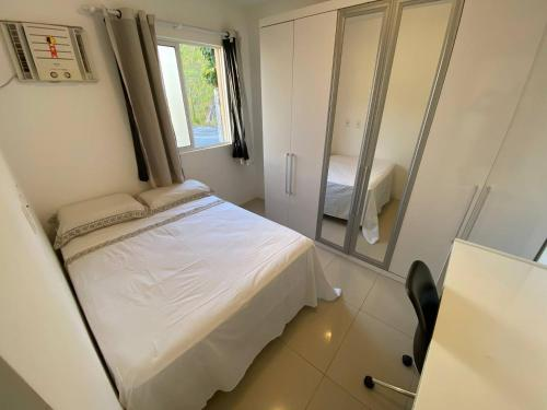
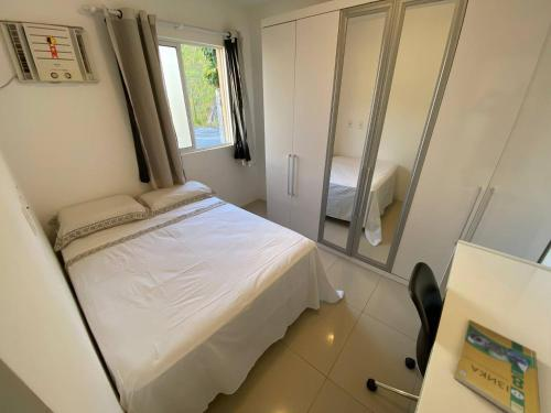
+ booklet (497, 365)
